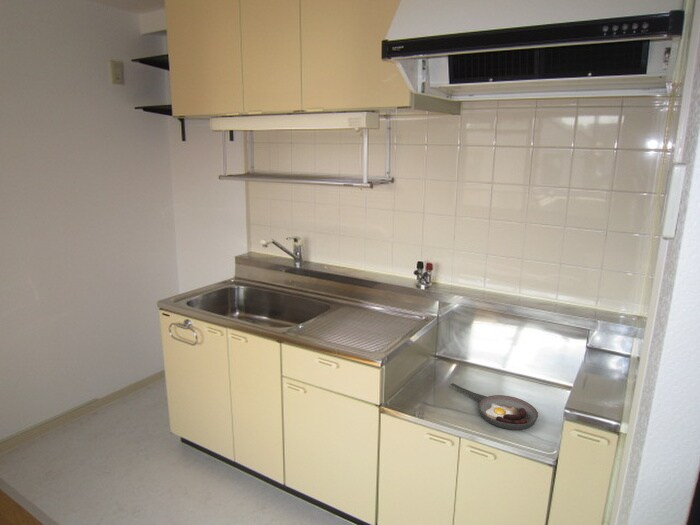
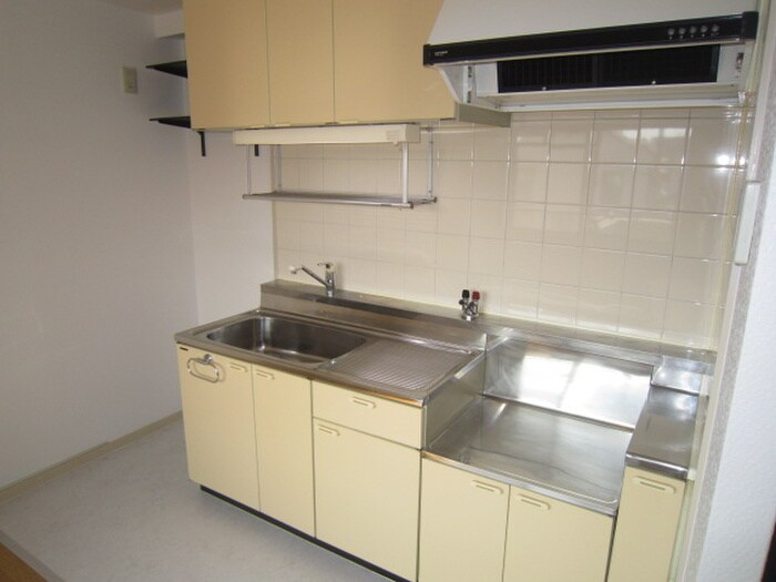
- frying pan (488, 403)
